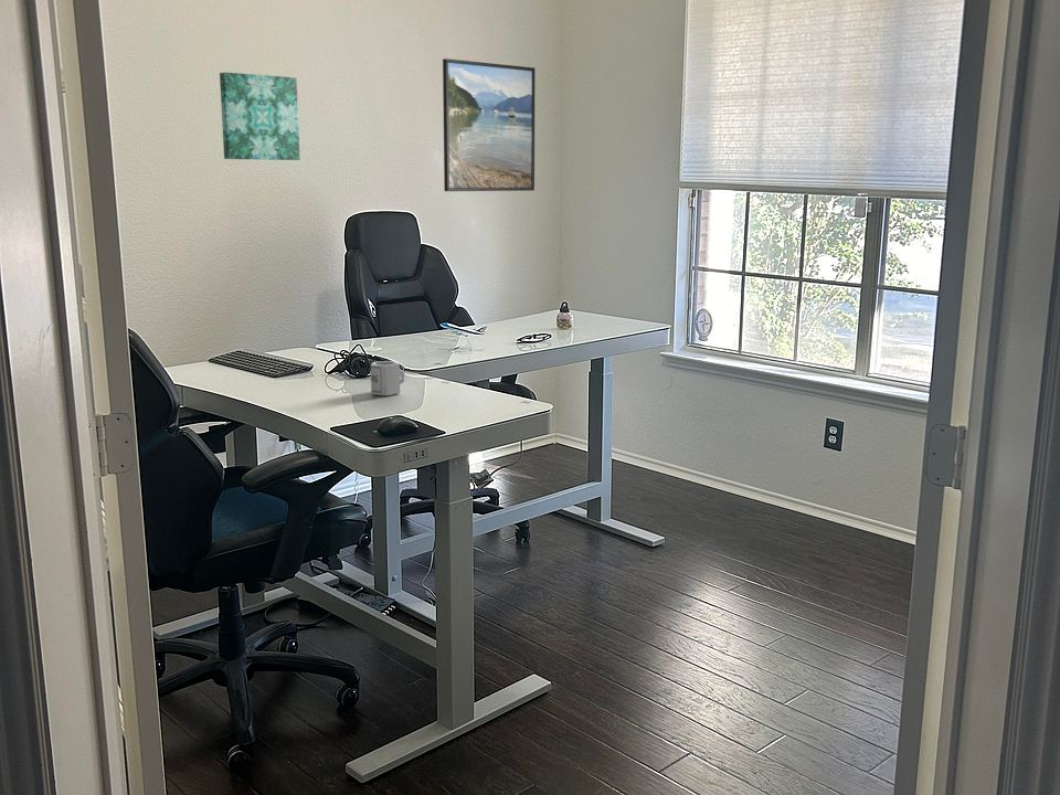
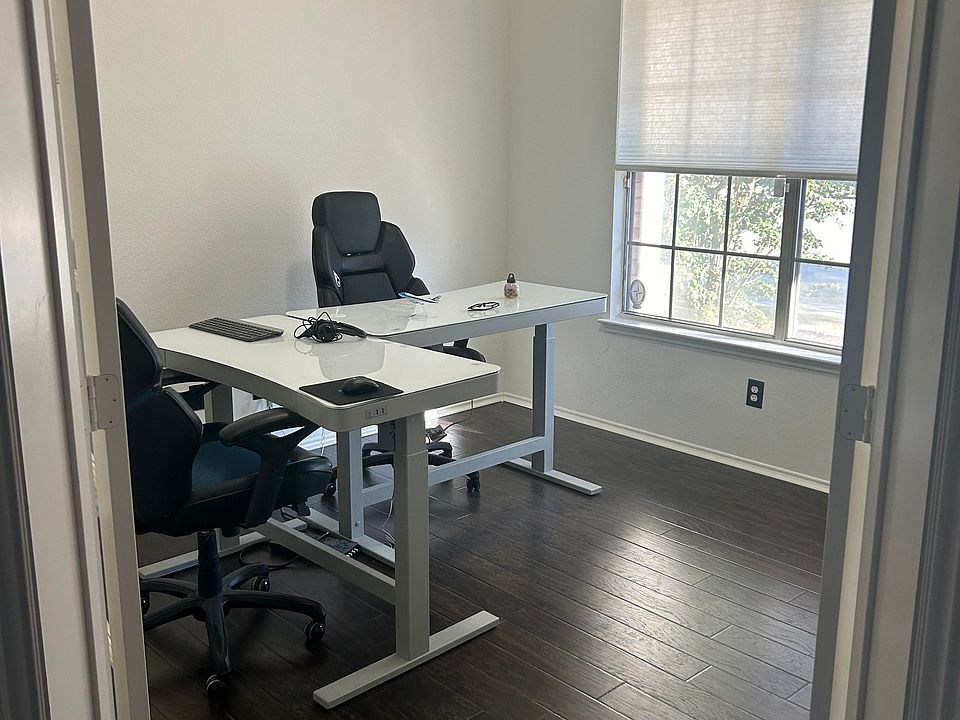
- wall art (261, 117)
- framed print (490, 127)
- cup (388, 378)
